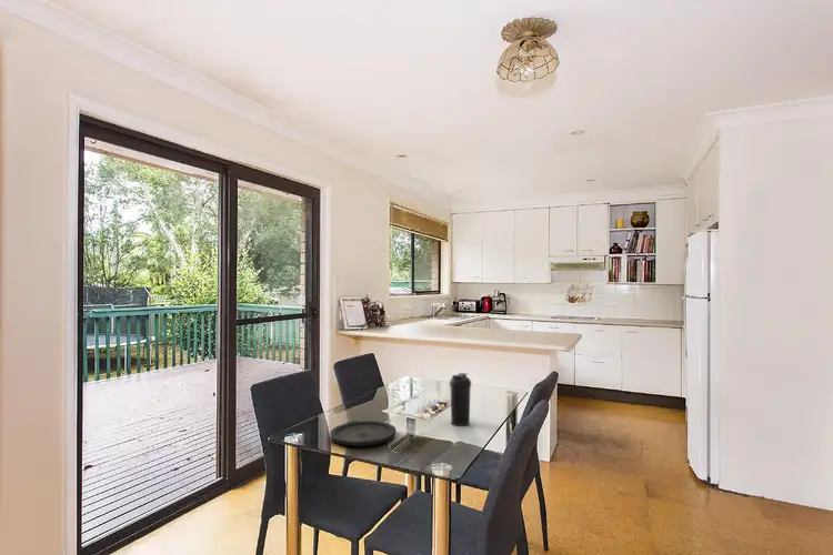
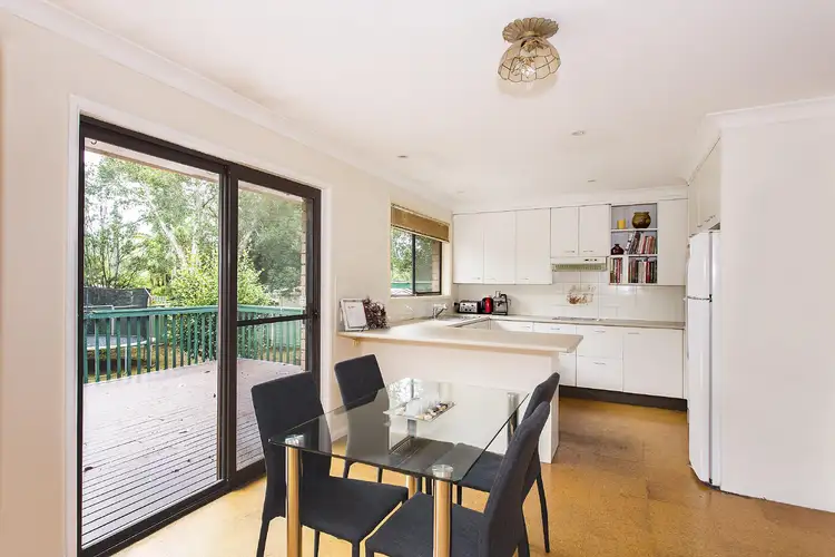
- plate (363, 433)
- water bottle (460, 398)
